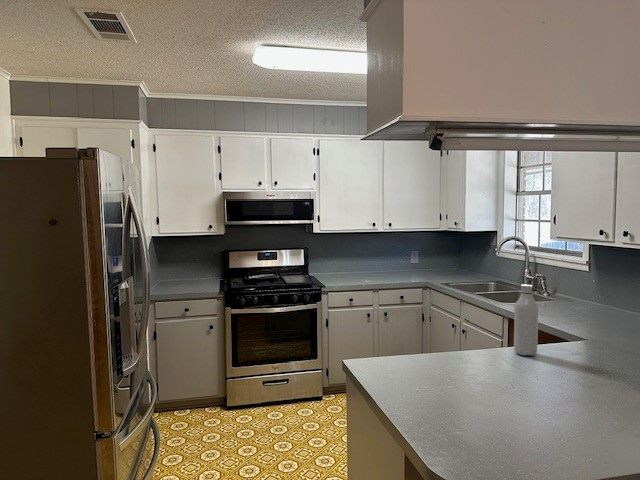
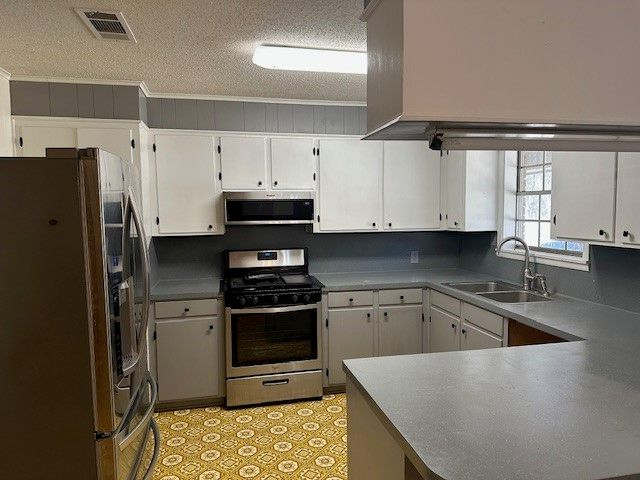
- water bottle (527, 319)
